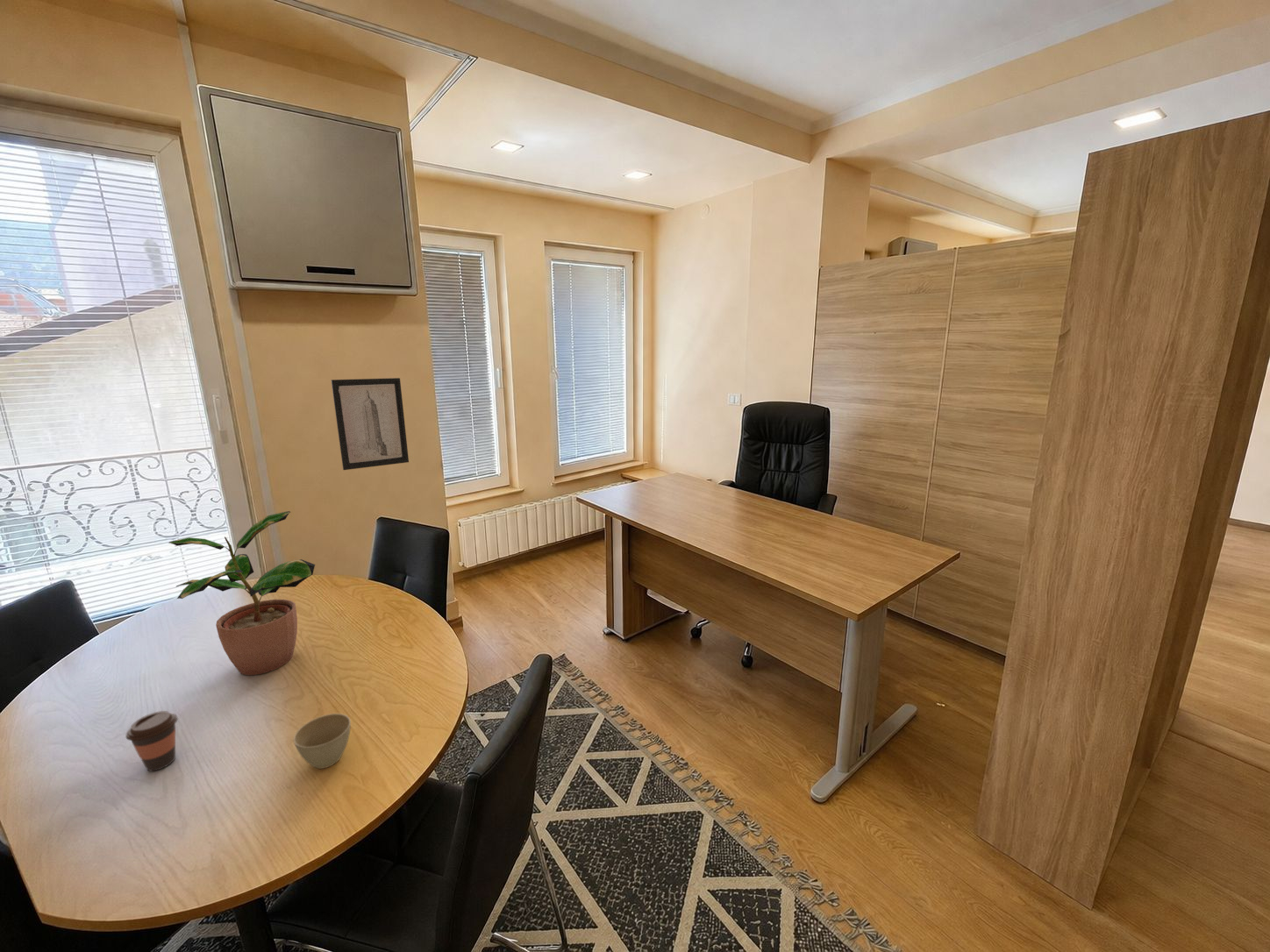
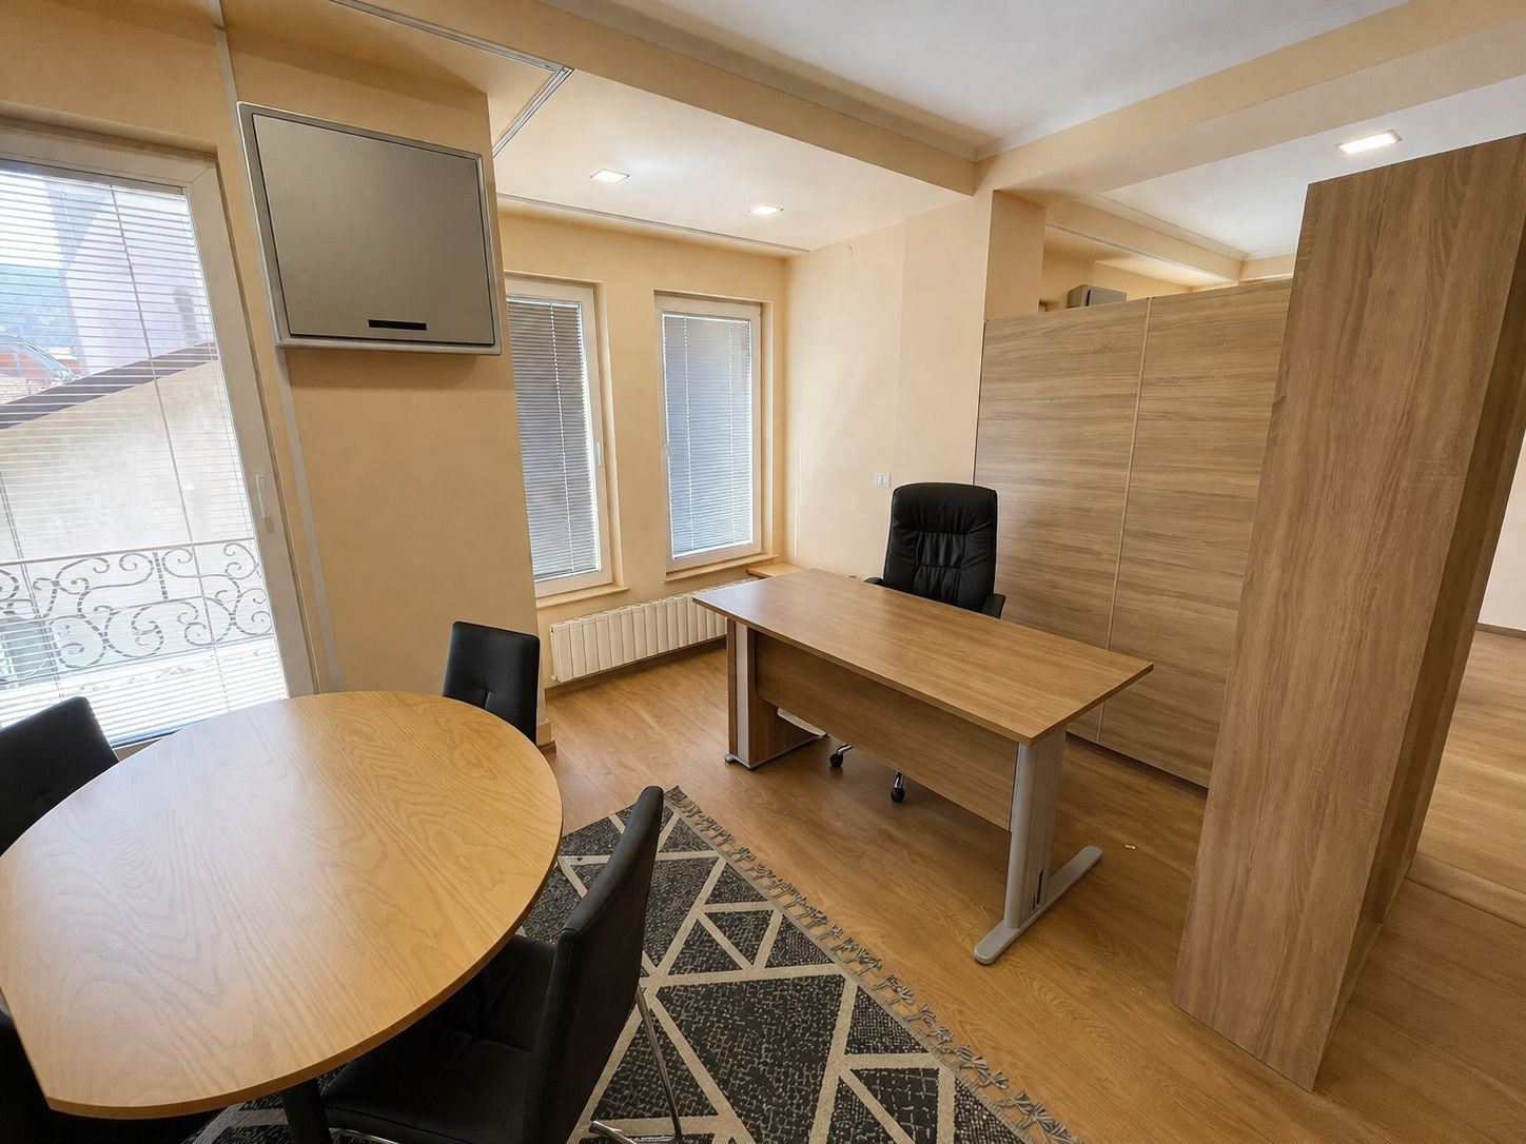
- flower pot (325, 744)
- potted plant (249, 593)
- coffee cup (155, 742)
- wall art (372, 423)
